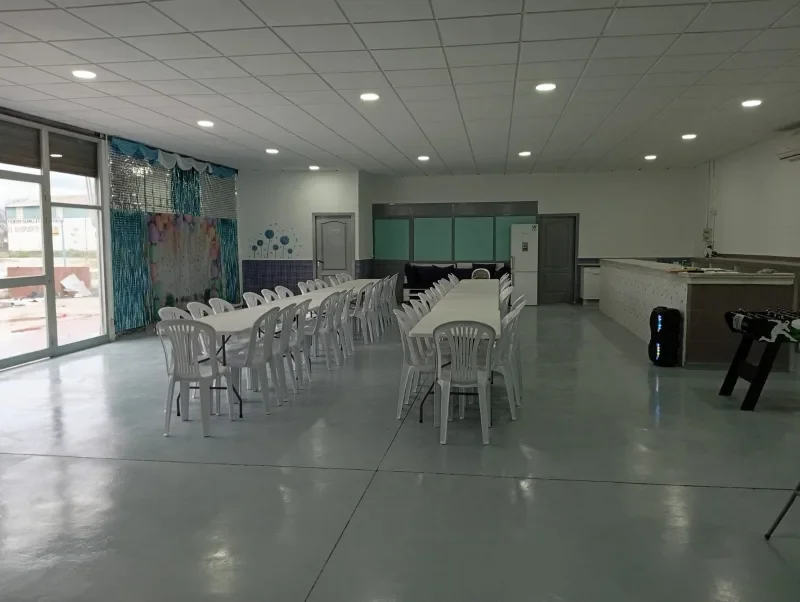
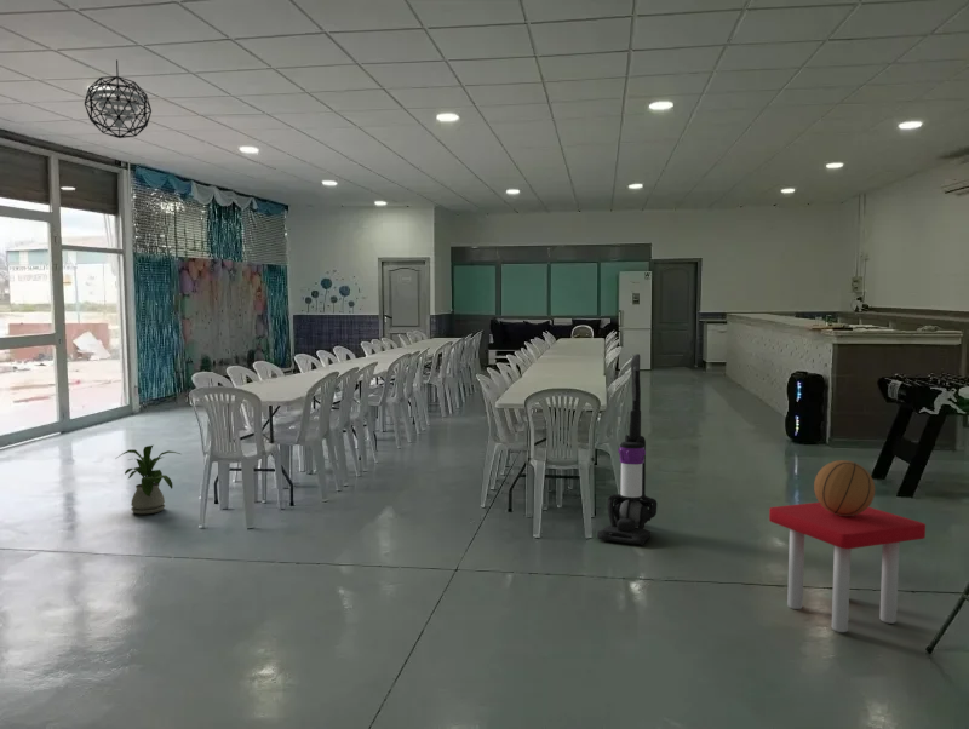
+ basketball (843, 487)
+ house plant (150, 475)
+ pendant light (117, 98)
+ vacuum cleaner (630, 444)
+ stool (842, 564)
